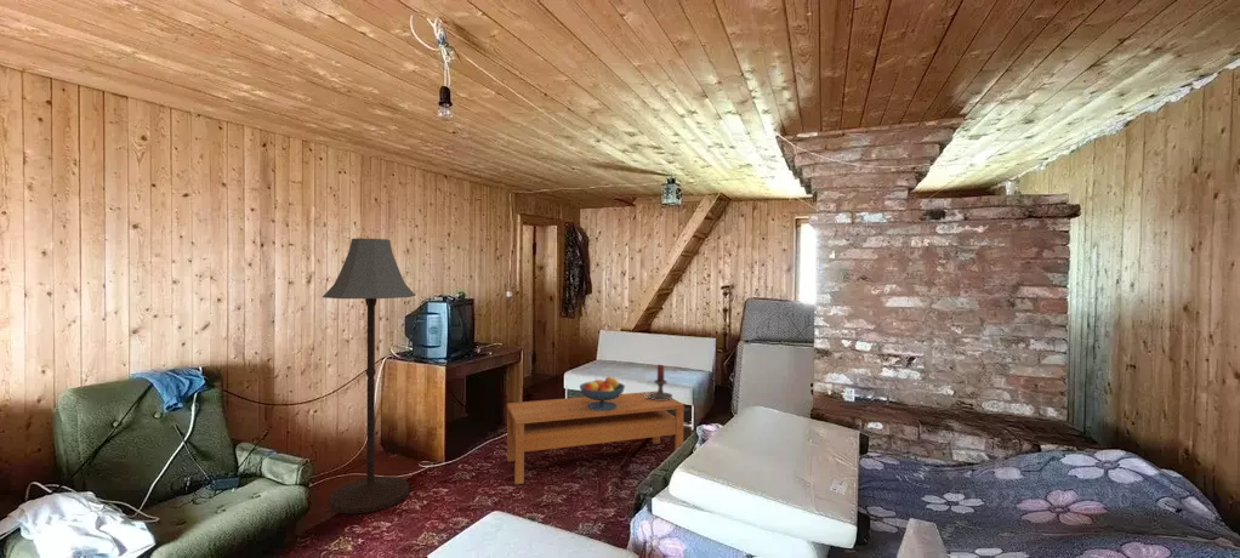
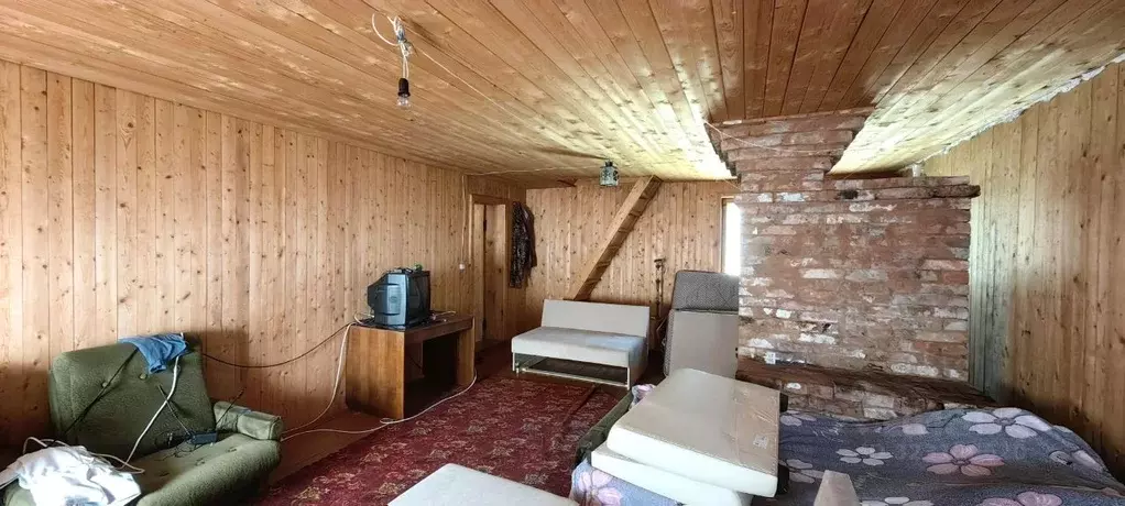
- coffee table (595, 432)
- fruit bowl (602, 392)
- candle holder (658, 381)
- floor lamp (370, 368)
